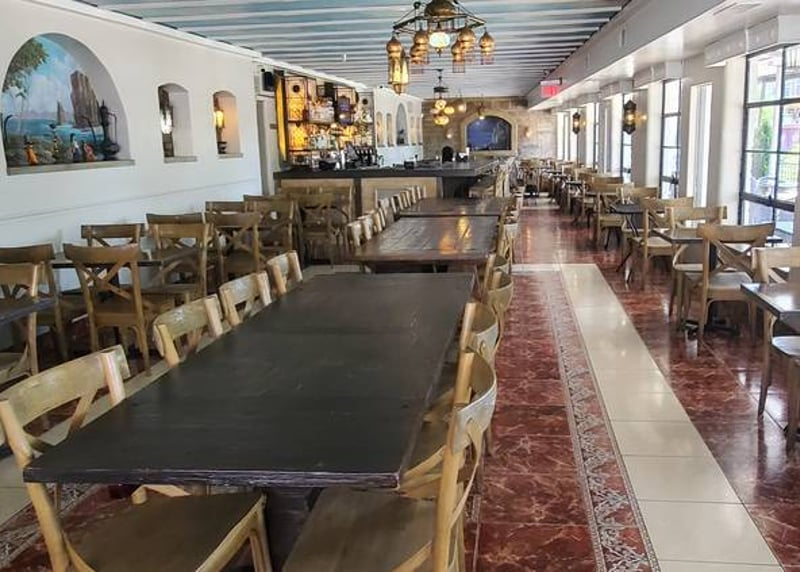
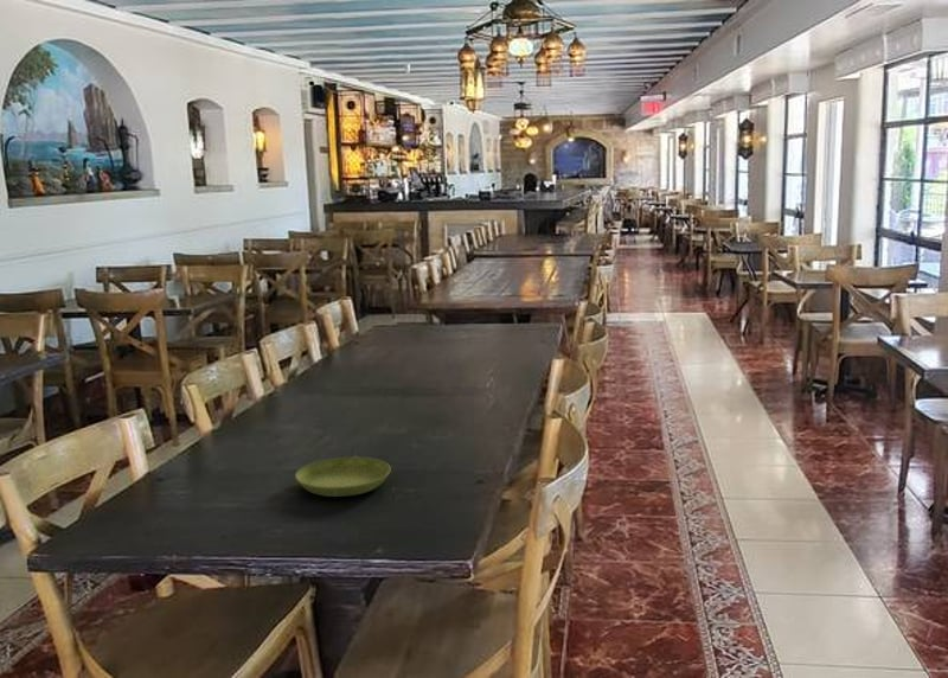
+ saucer (344, 478)
